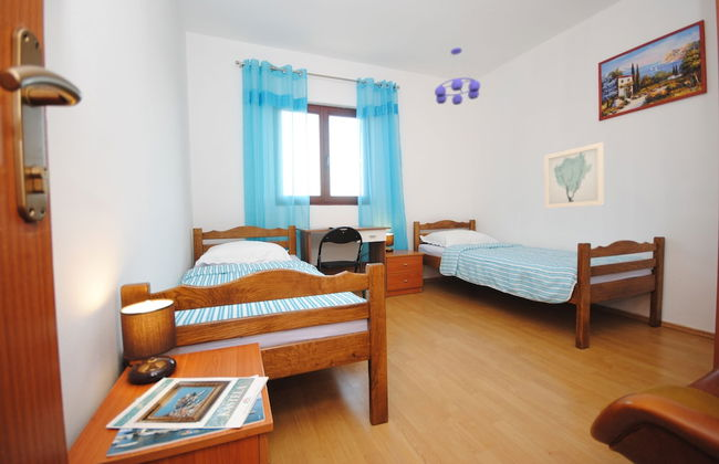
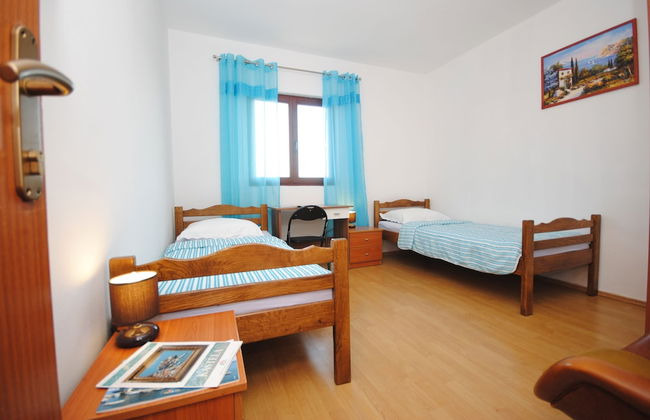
- wall art (571, 178)
- ceiling light fixture (456, 78)
